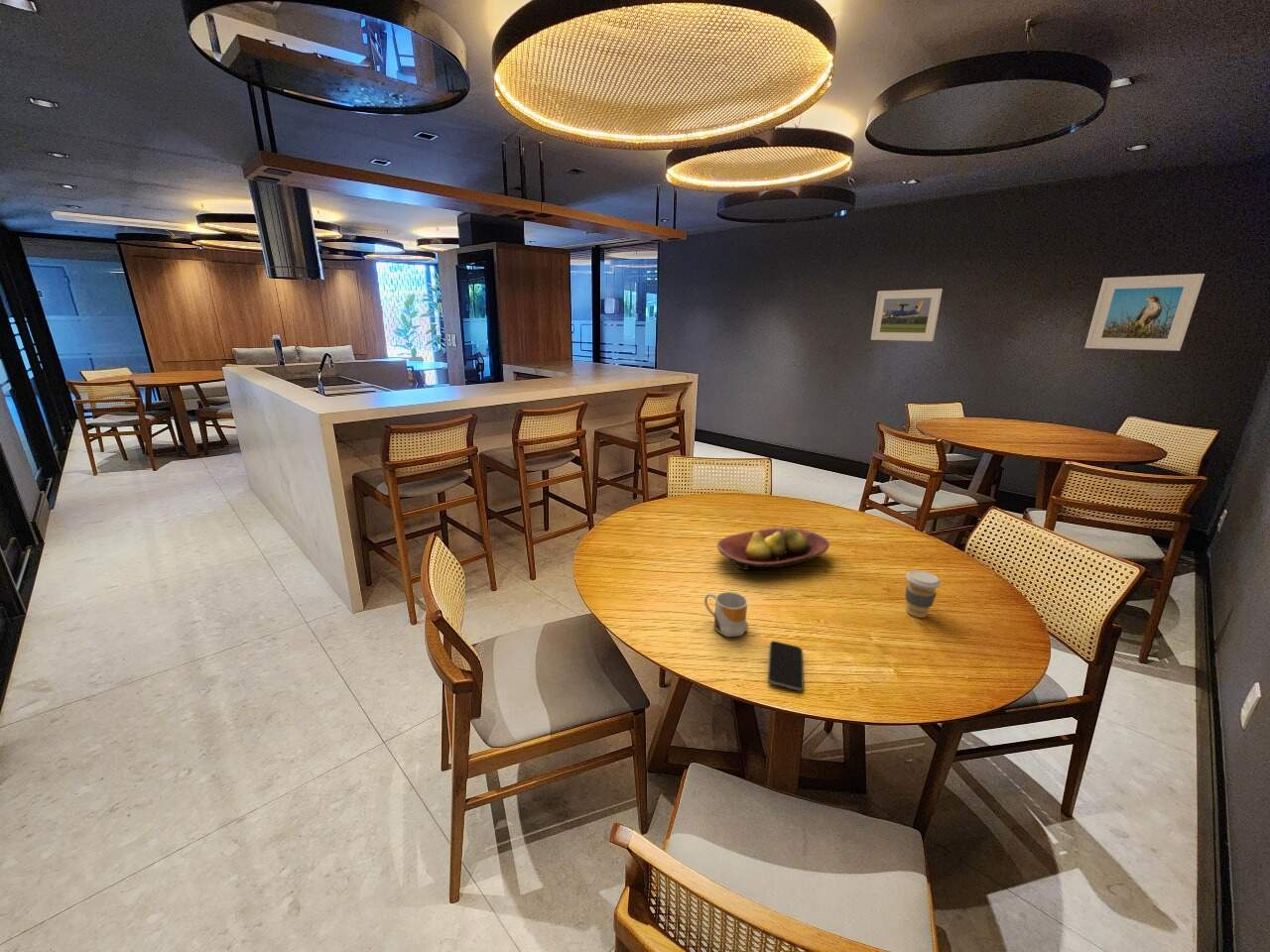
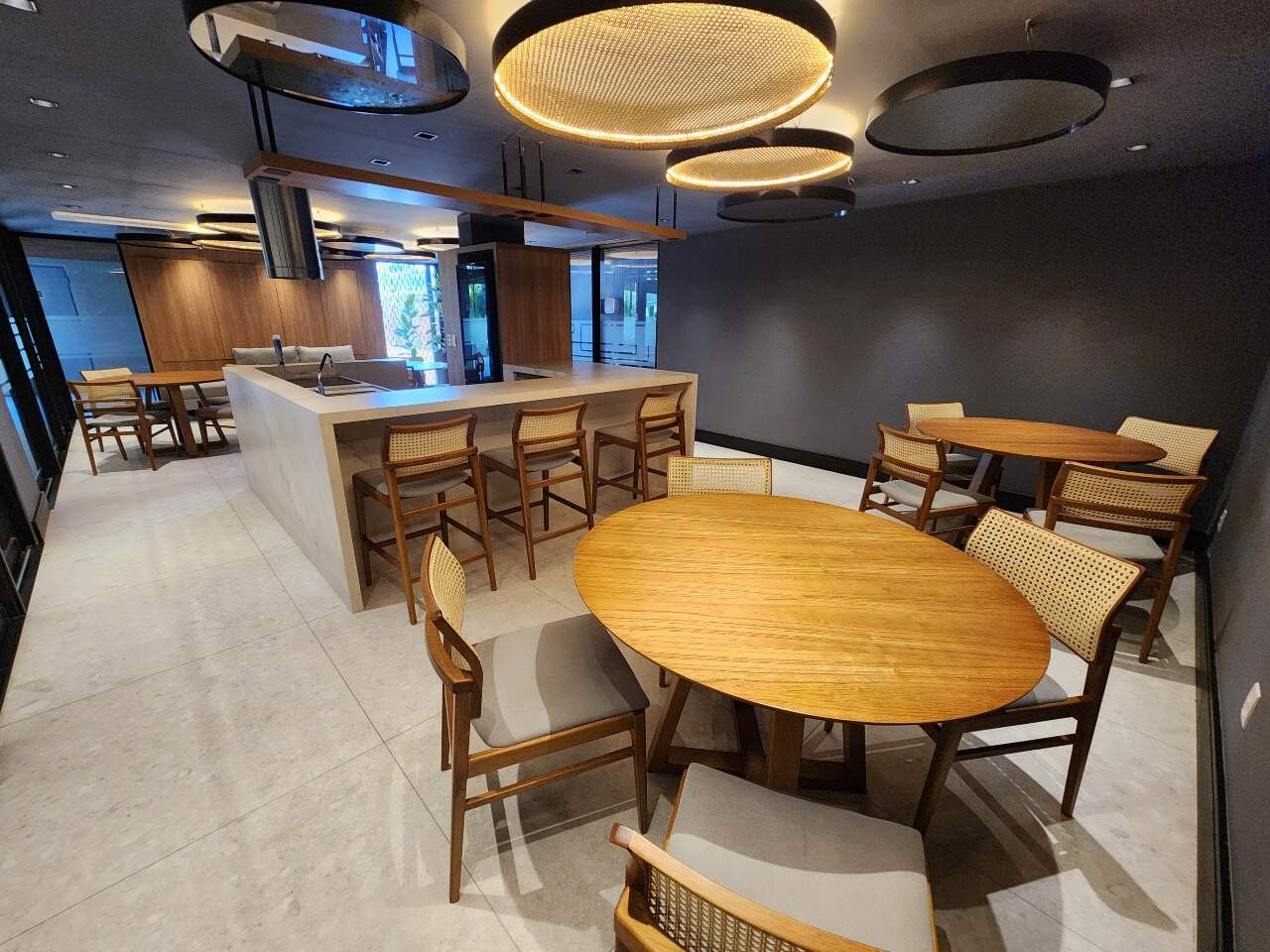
- fruit bowl (773, 544)
- coffee cup (920, 594)
- smartphone (785, 663)
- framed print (1140, 313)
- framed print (904, 315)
- mug (724, 612)
